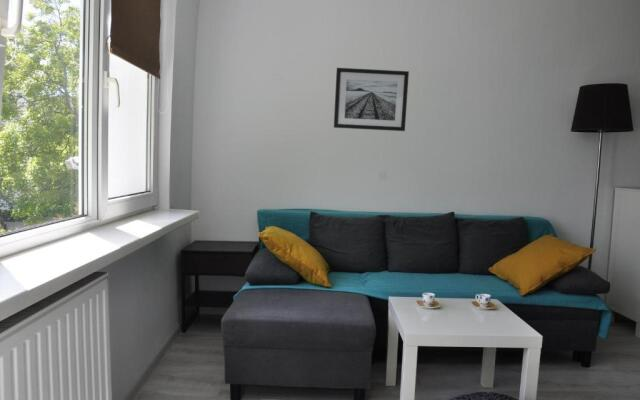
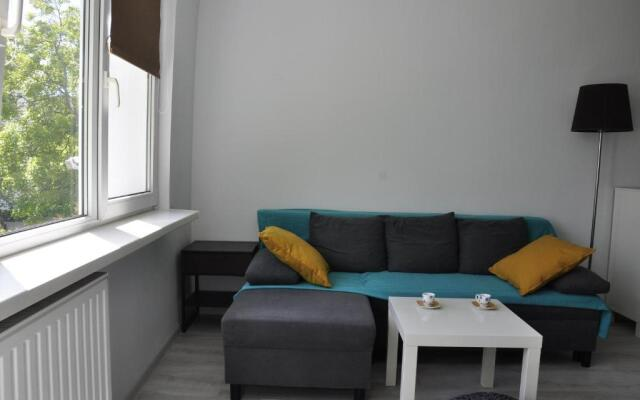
- wall art (370, 99)
